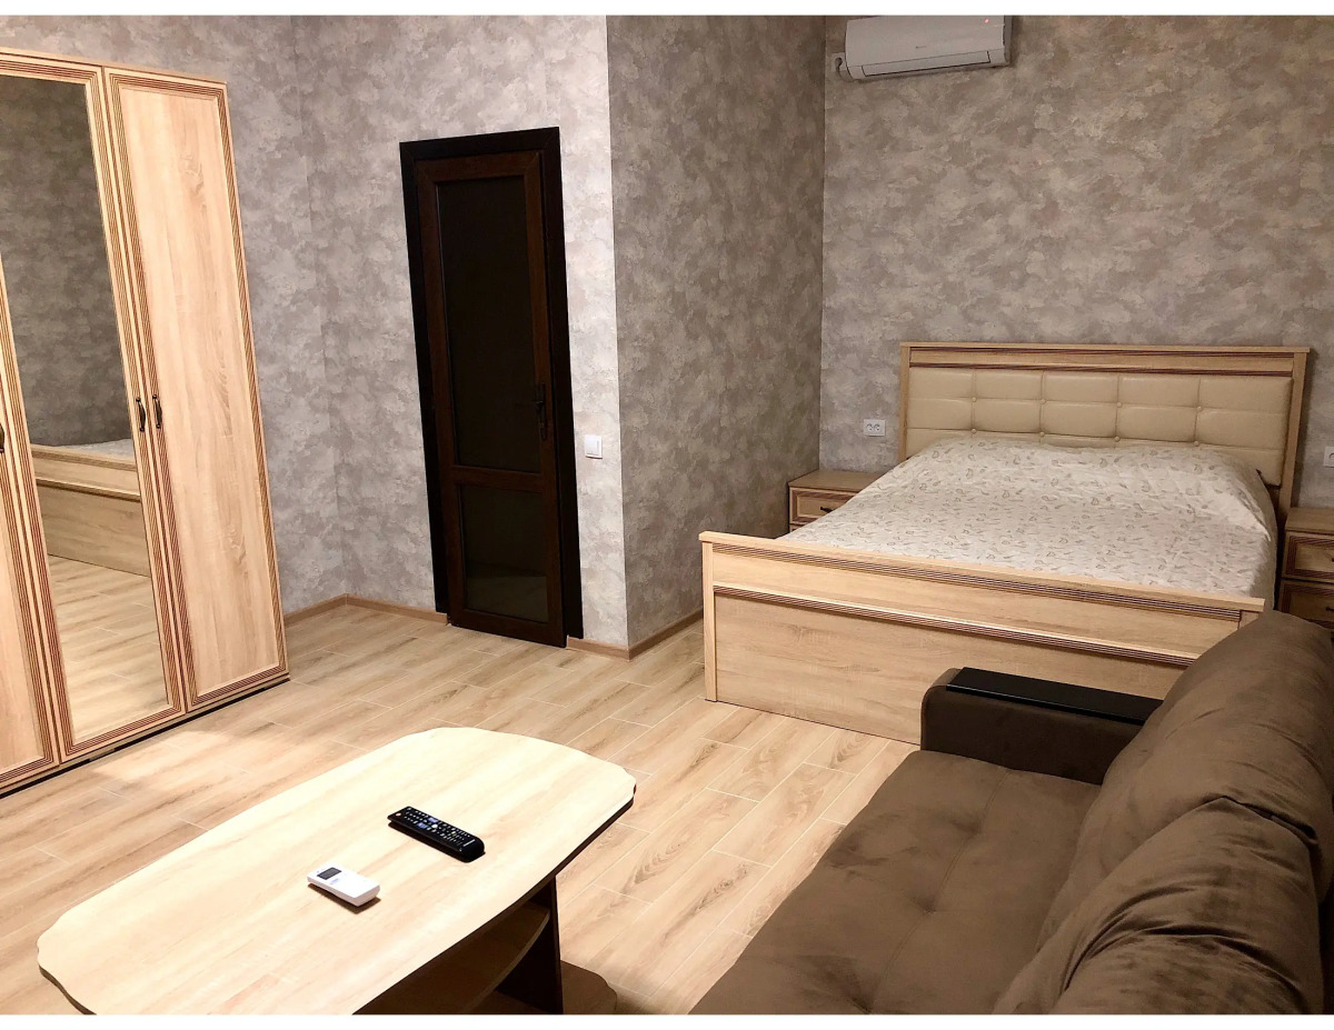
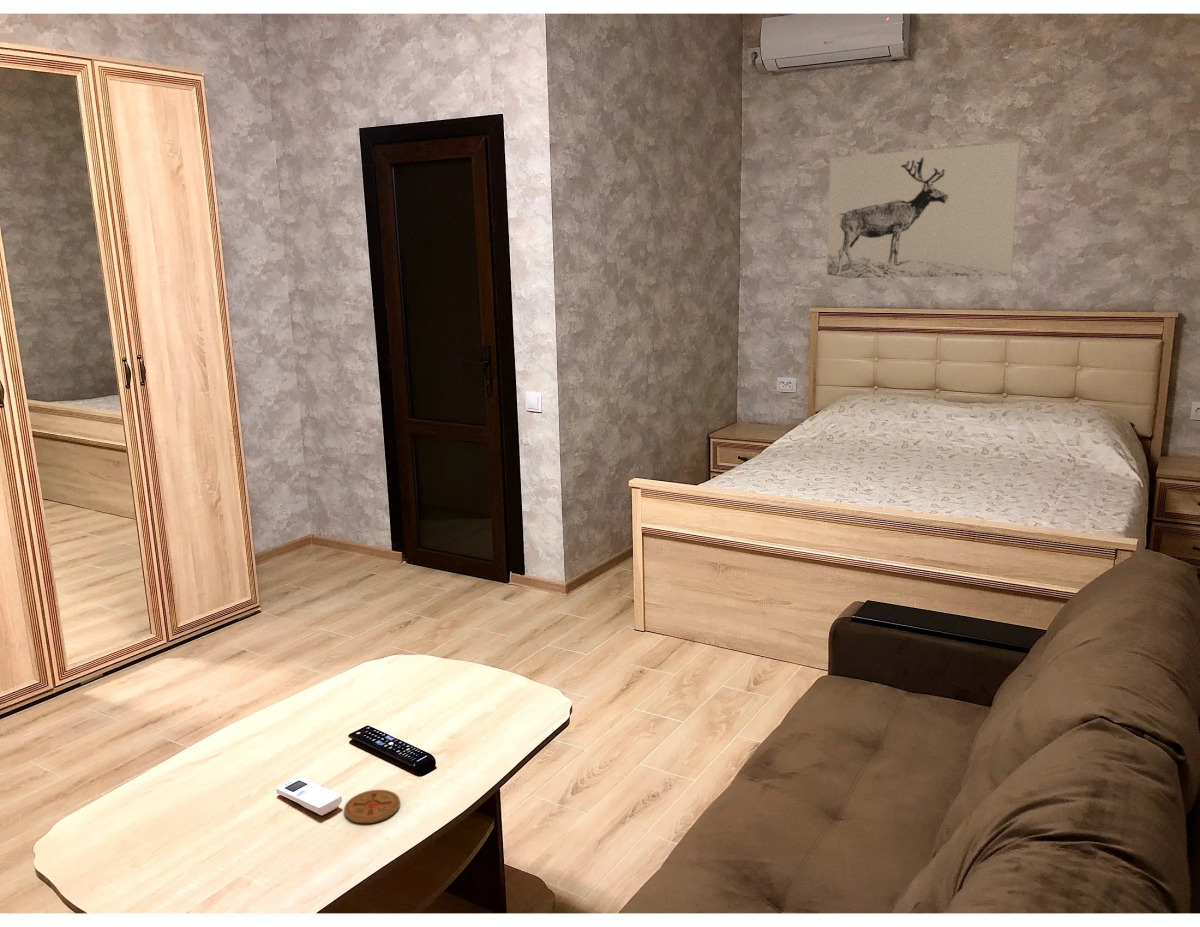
+ coaster (372, 806)
+ wall art (917, 214)
